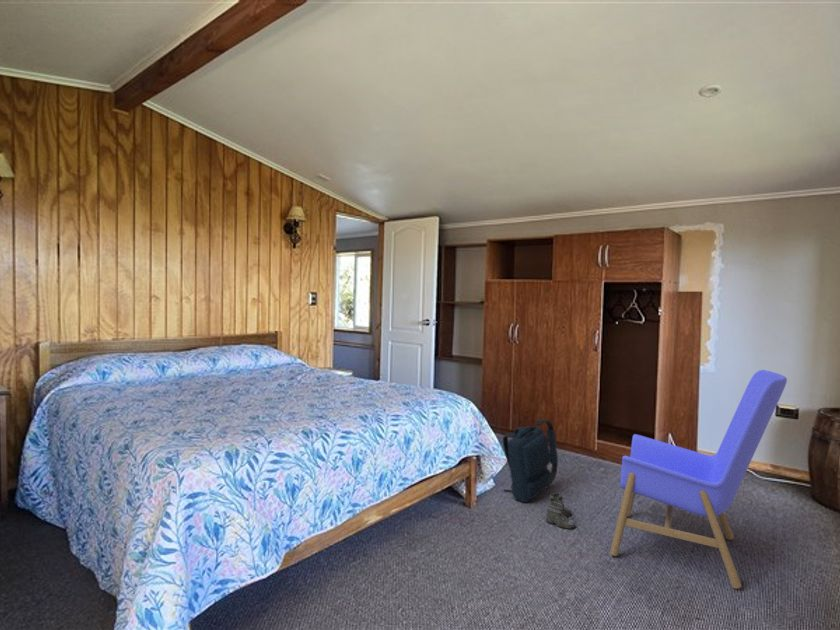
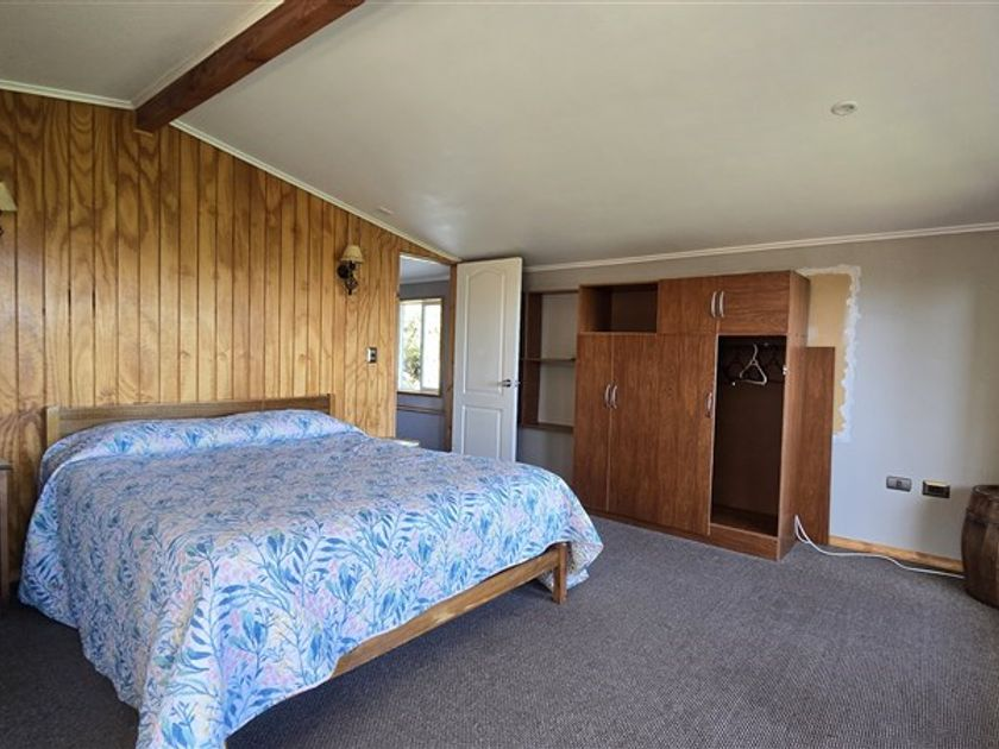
- armchair (695, 460)
- boots (560, 509)
- backpack (530, 456)
